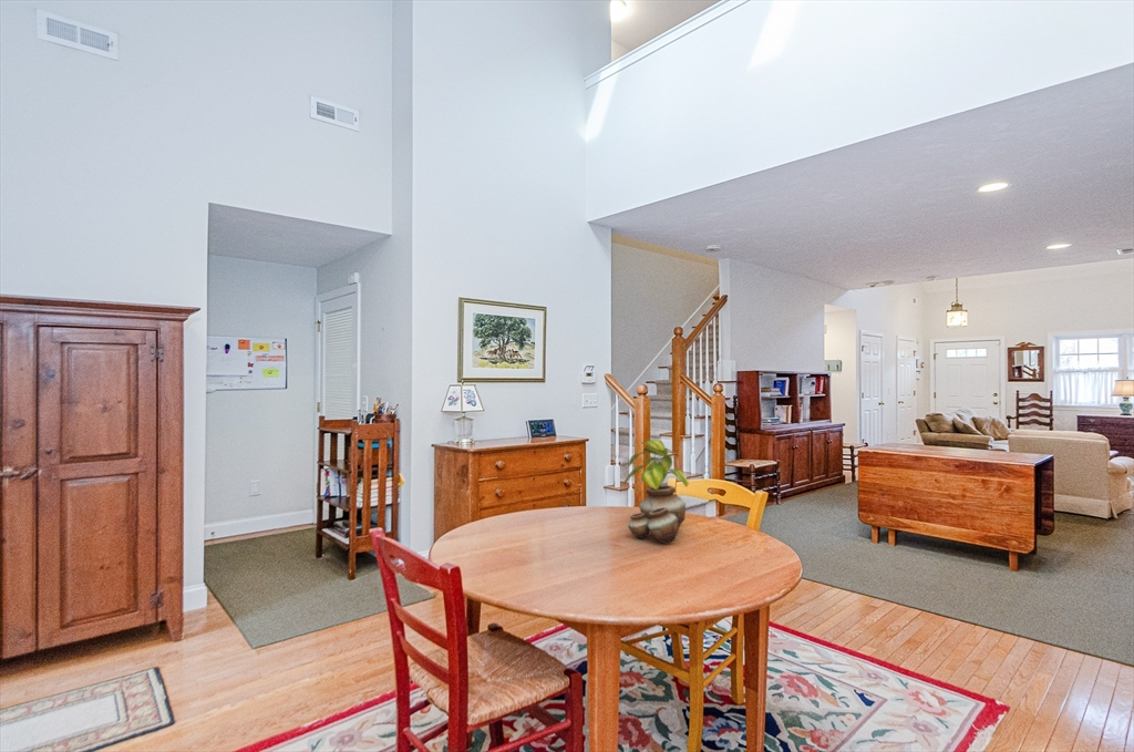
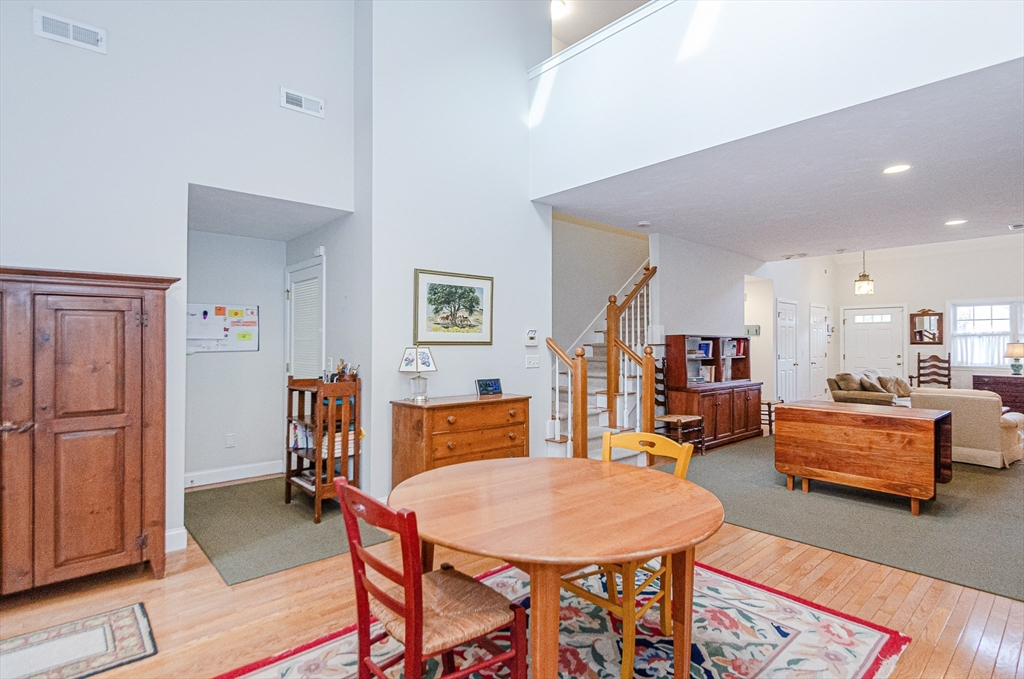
- potted plant (654, 486)
